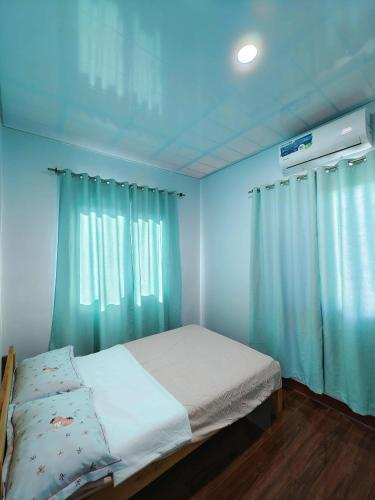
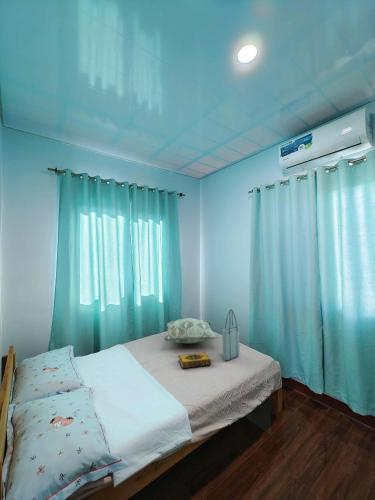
+ tote bag (230, 333)
+ decorative pillow (189, 330)
+ hardback book (194, 360)
